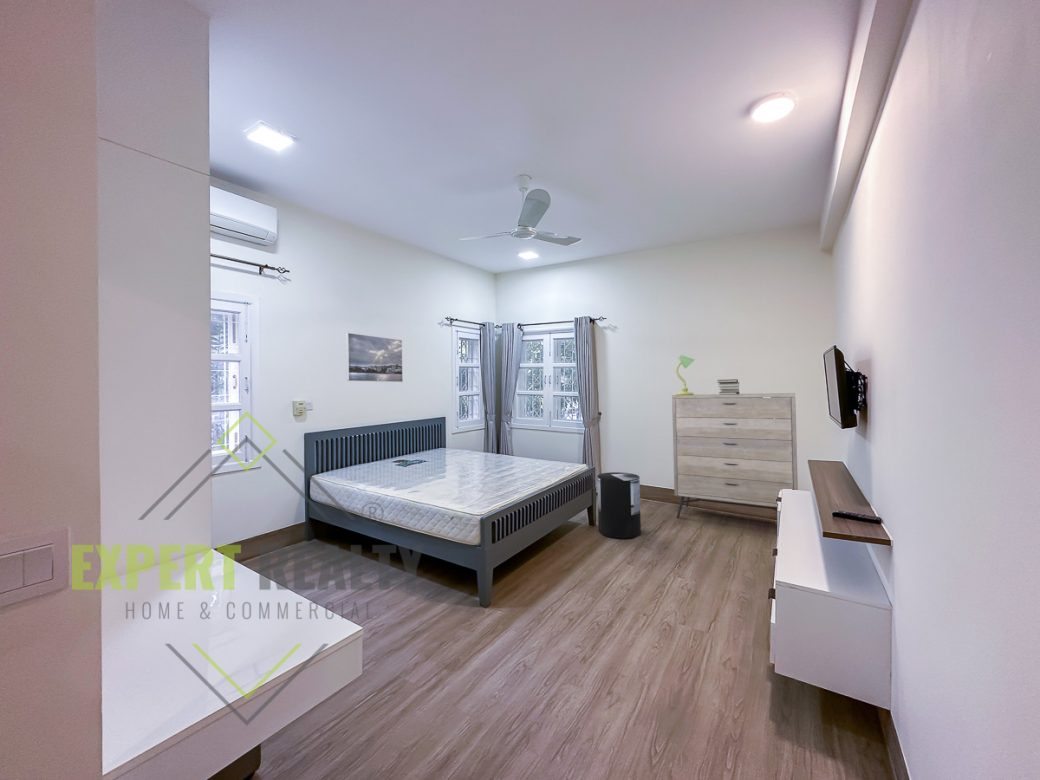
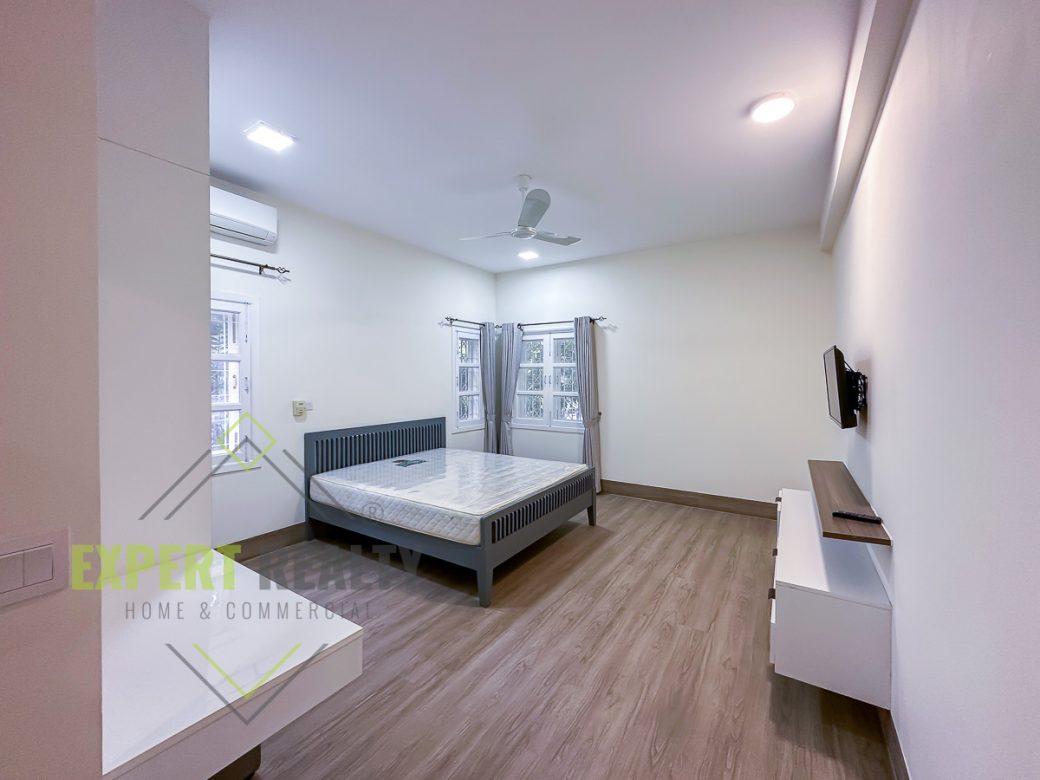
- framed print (376, 359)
- table lamp (682, 378)
- book stack (728, 386)
- trash can (618, 503)
- dresser (733, 457)
